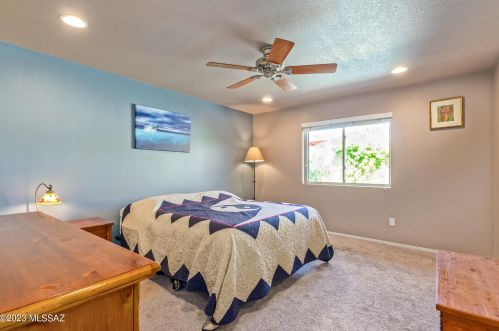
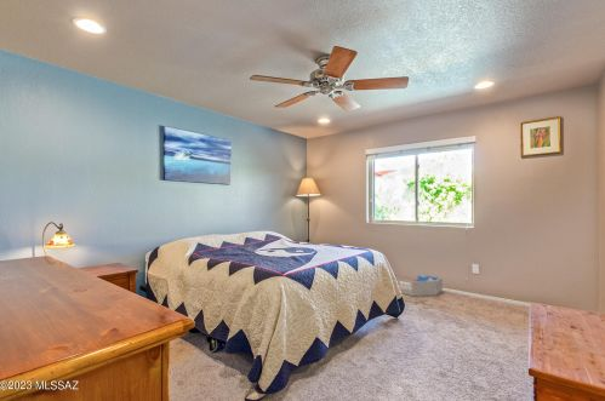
+ storage bin (418, 283)
